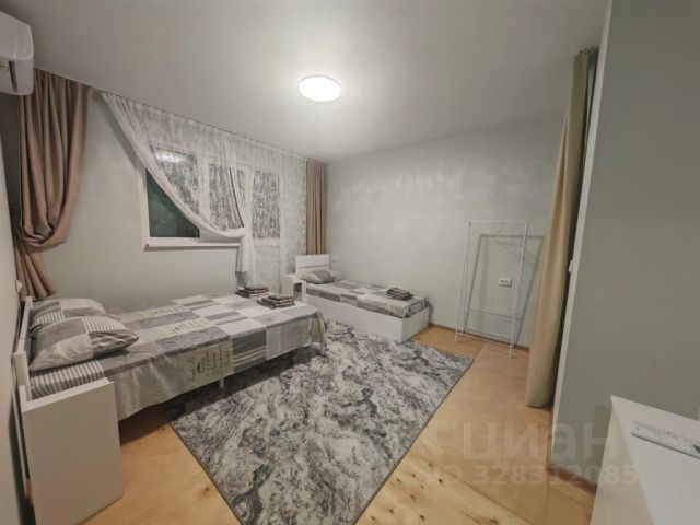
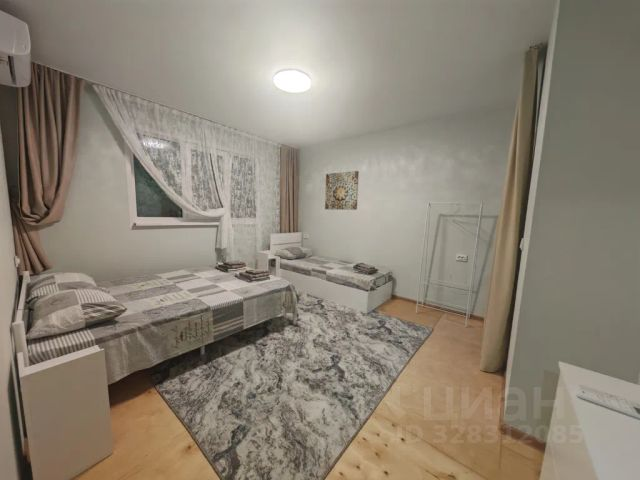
+ wall art (341, 191)
